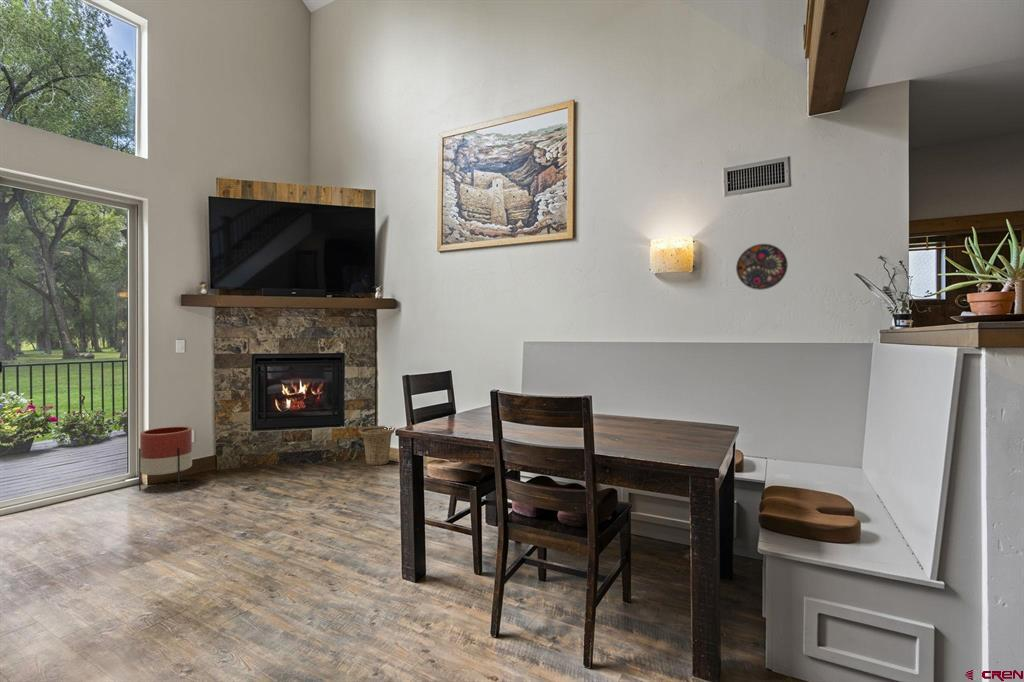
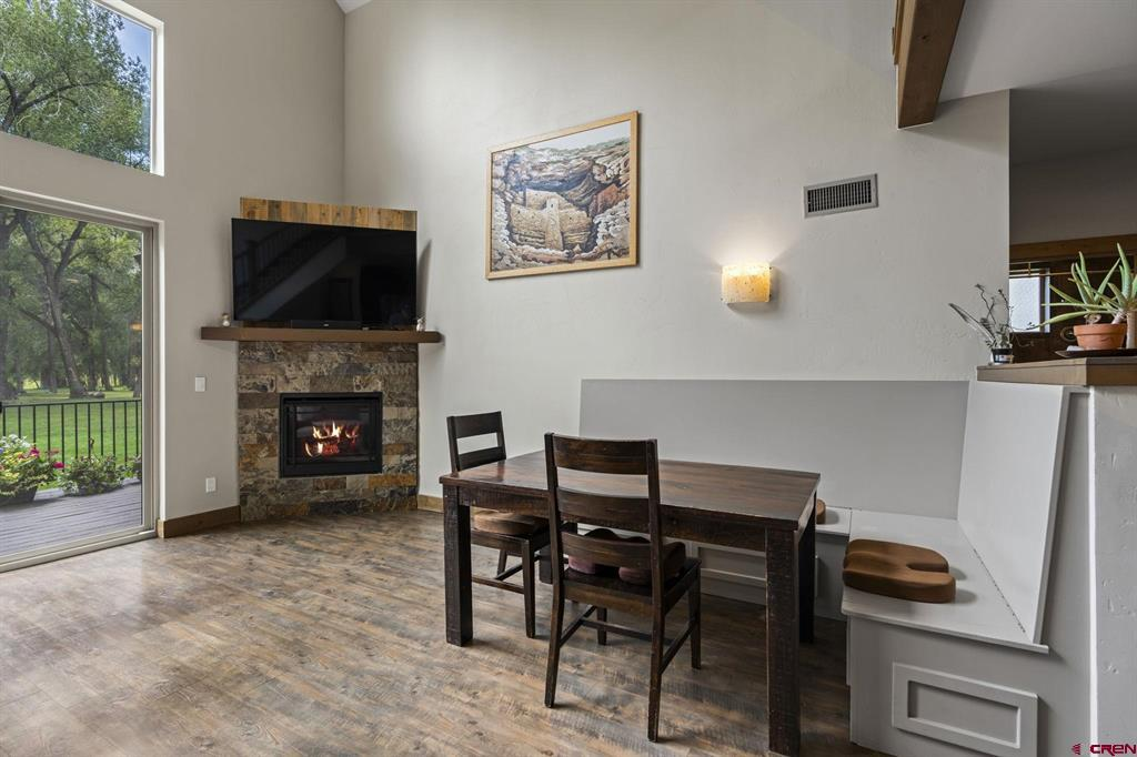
- planter (167, 458)
- decorative plate (761, 266)
- basket (377, 446)
